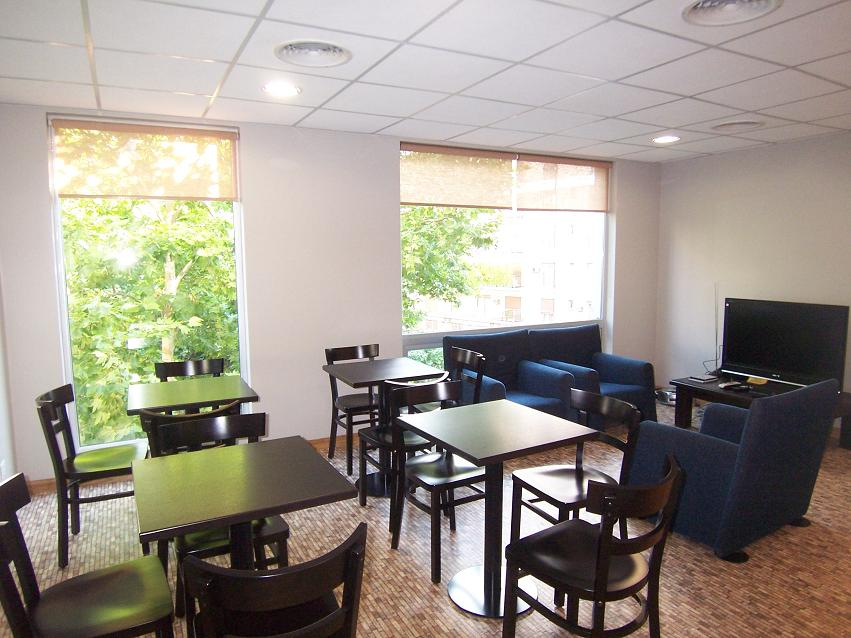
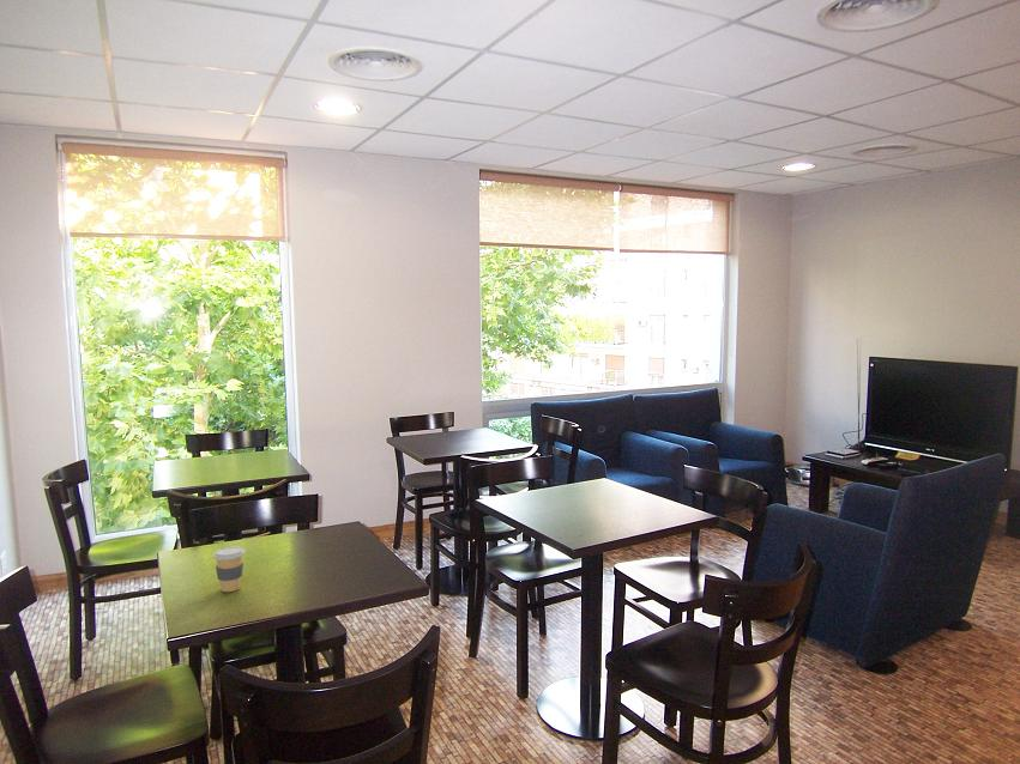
+ coffee cup (229, 569)
